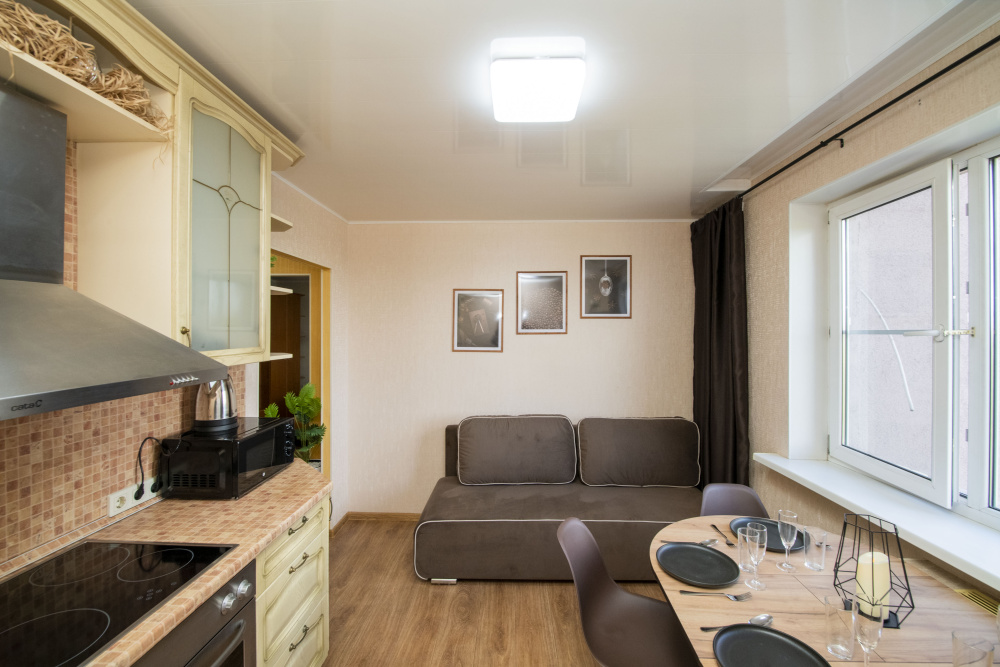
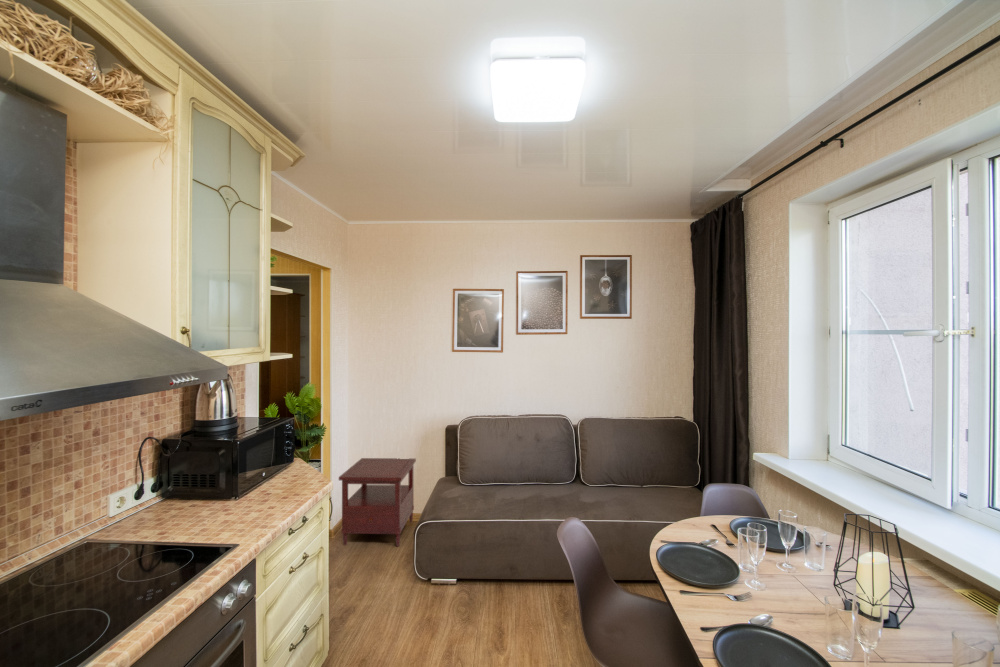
+ side table (379, 500)
